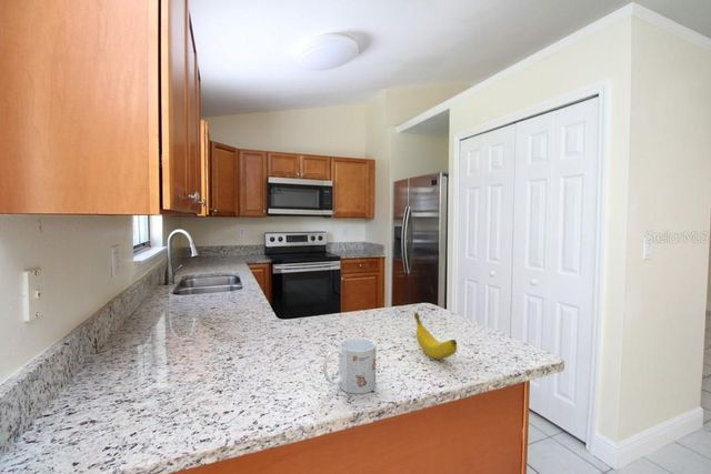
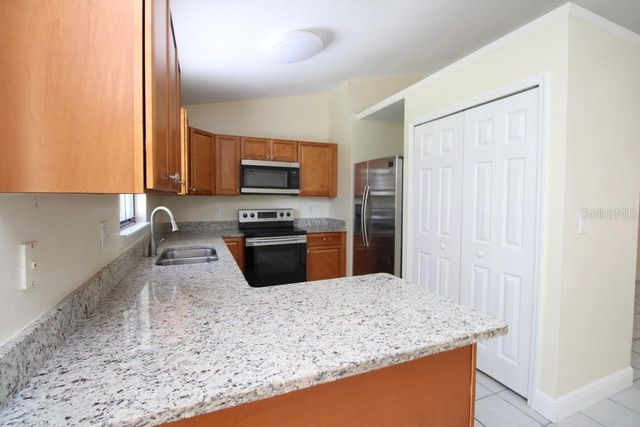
- banana (433, 339)
- mug (349, 365)
